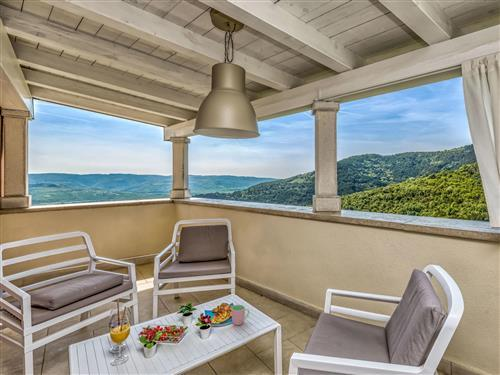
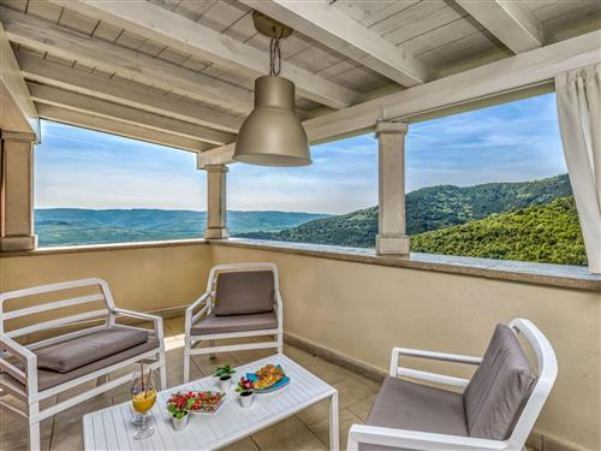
- cup (240, 314)
